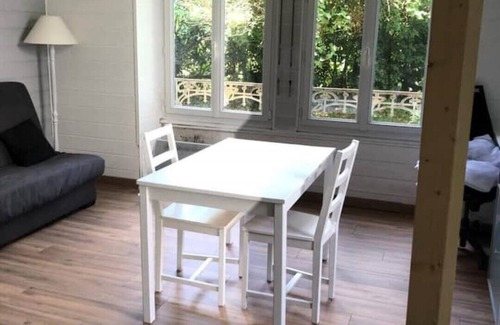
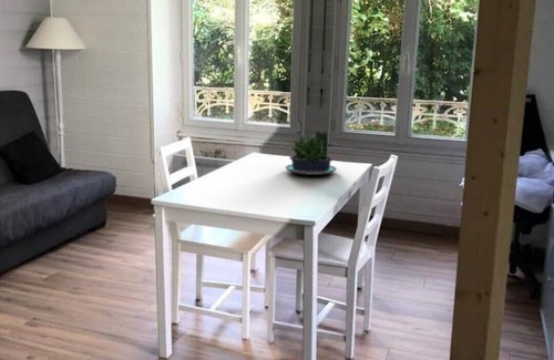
+ potted plant (312, 152)
